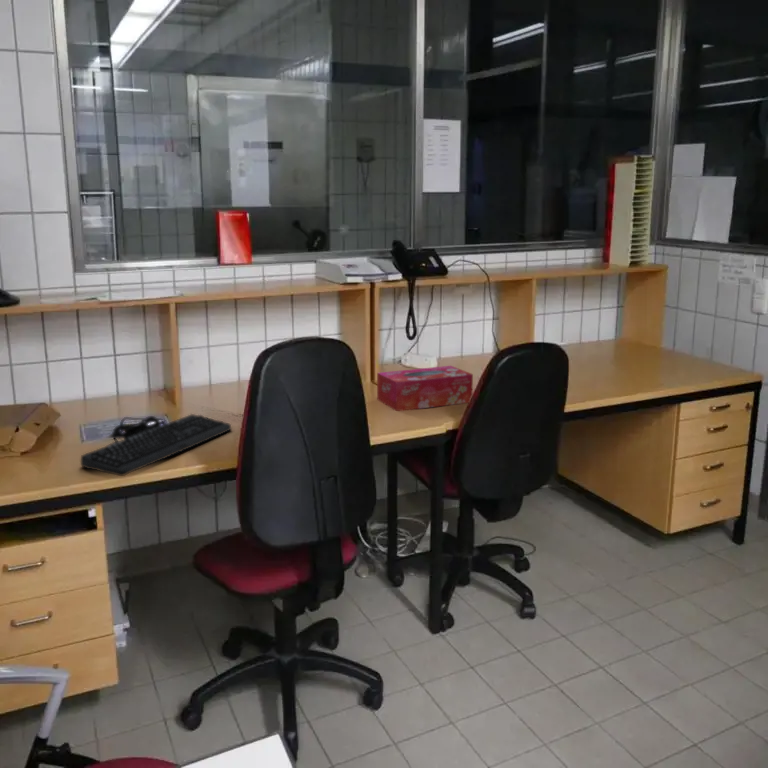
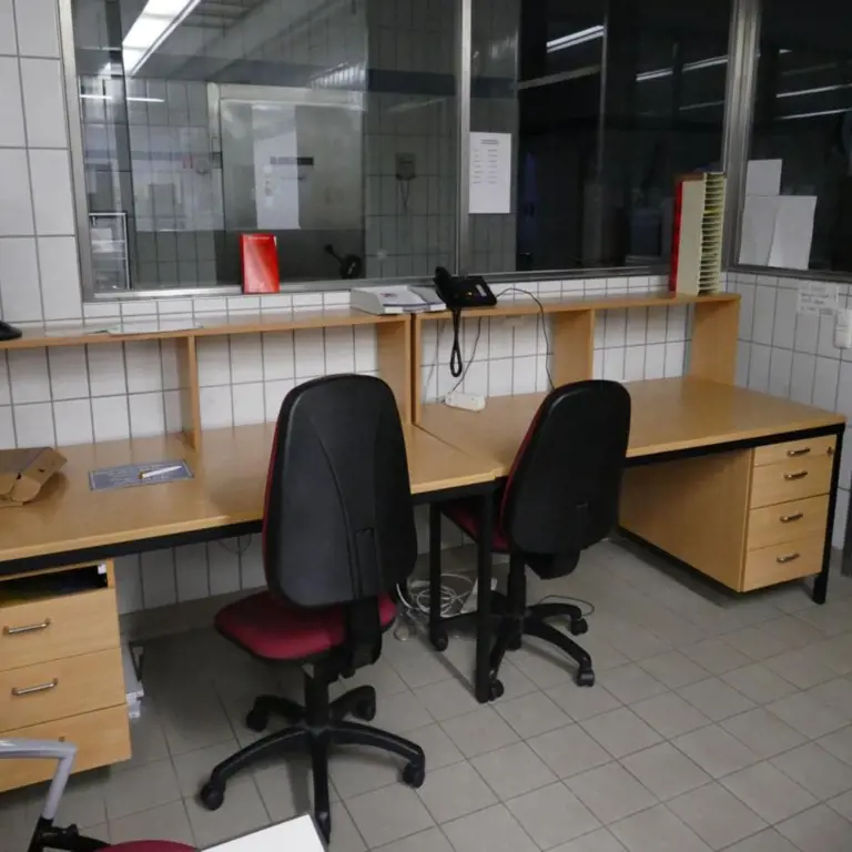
- tissue box (424, 387)
- keyboard (151, 431)
